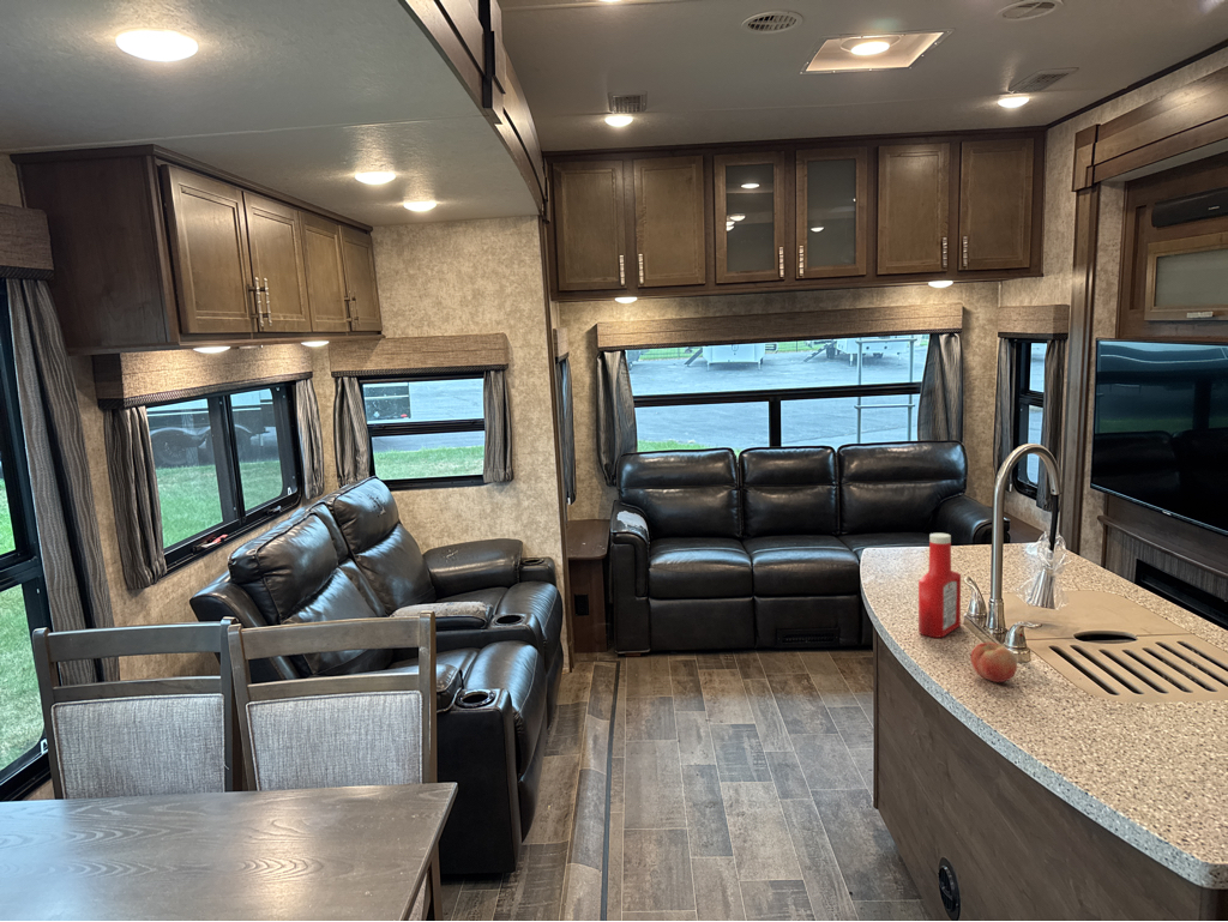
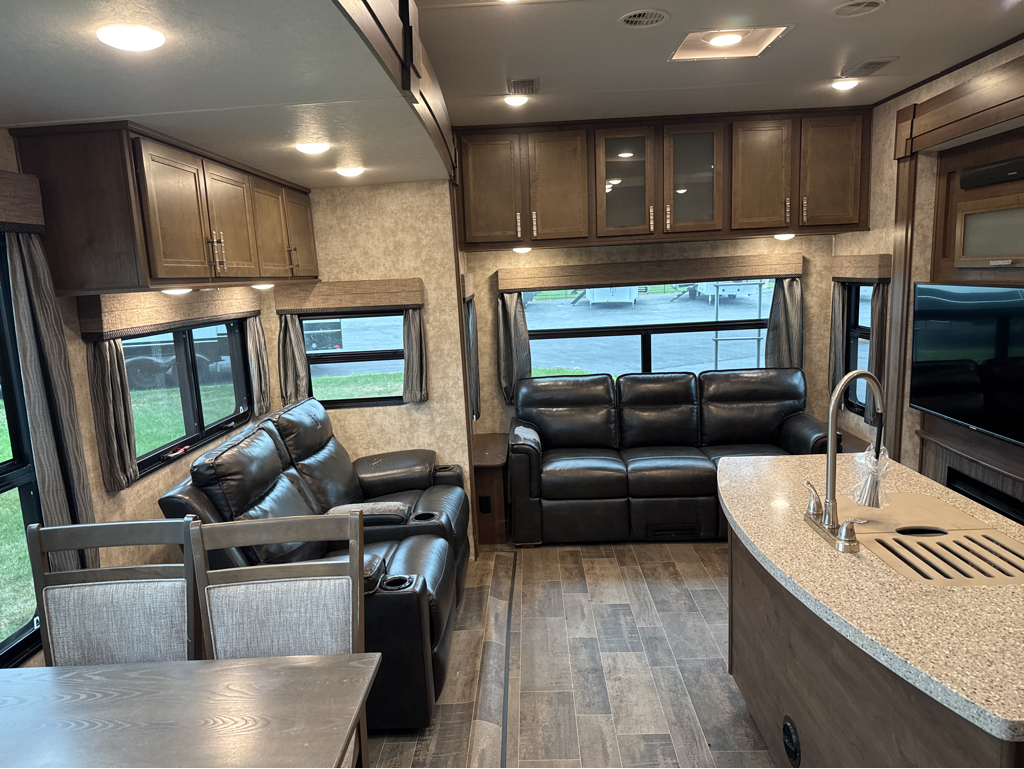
- fruit (993, 662)
- soap bottle (939, 581)
